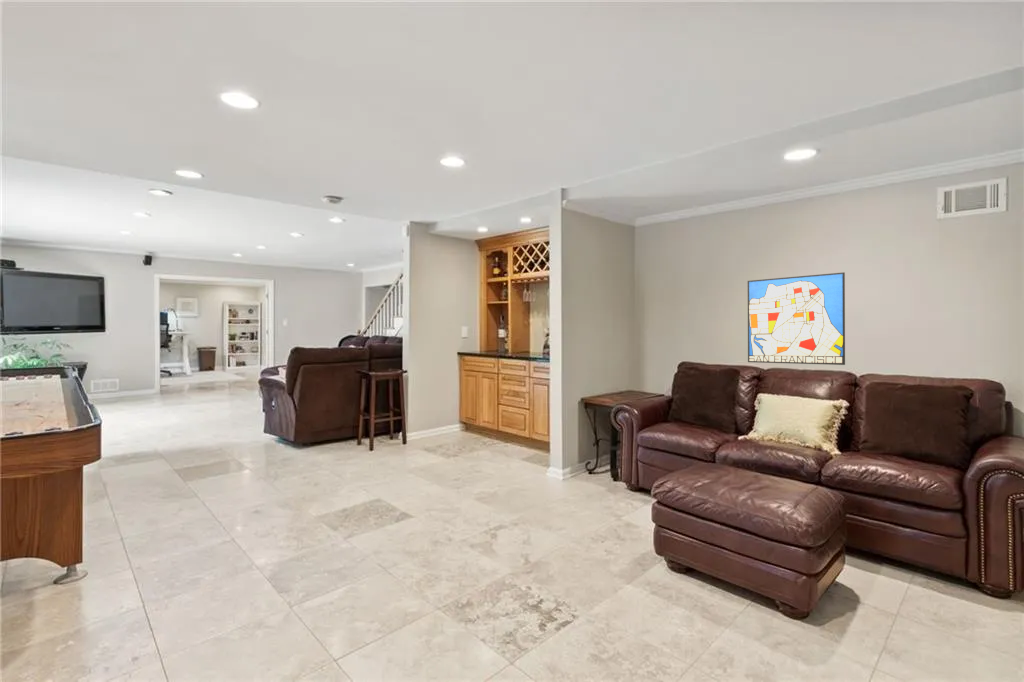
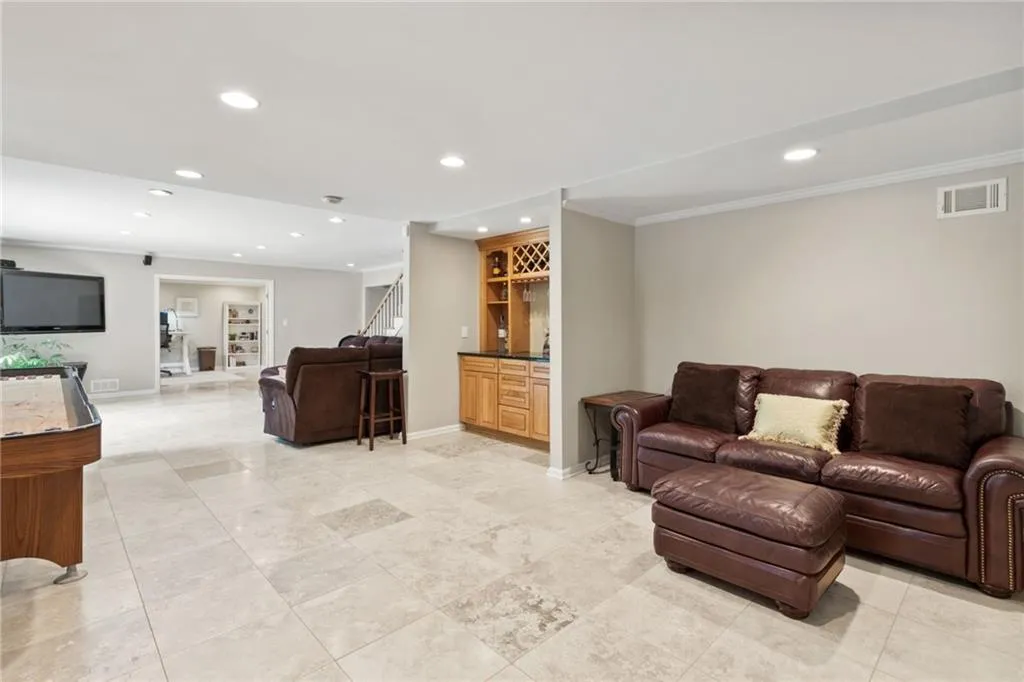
- wall art (793, 320)
